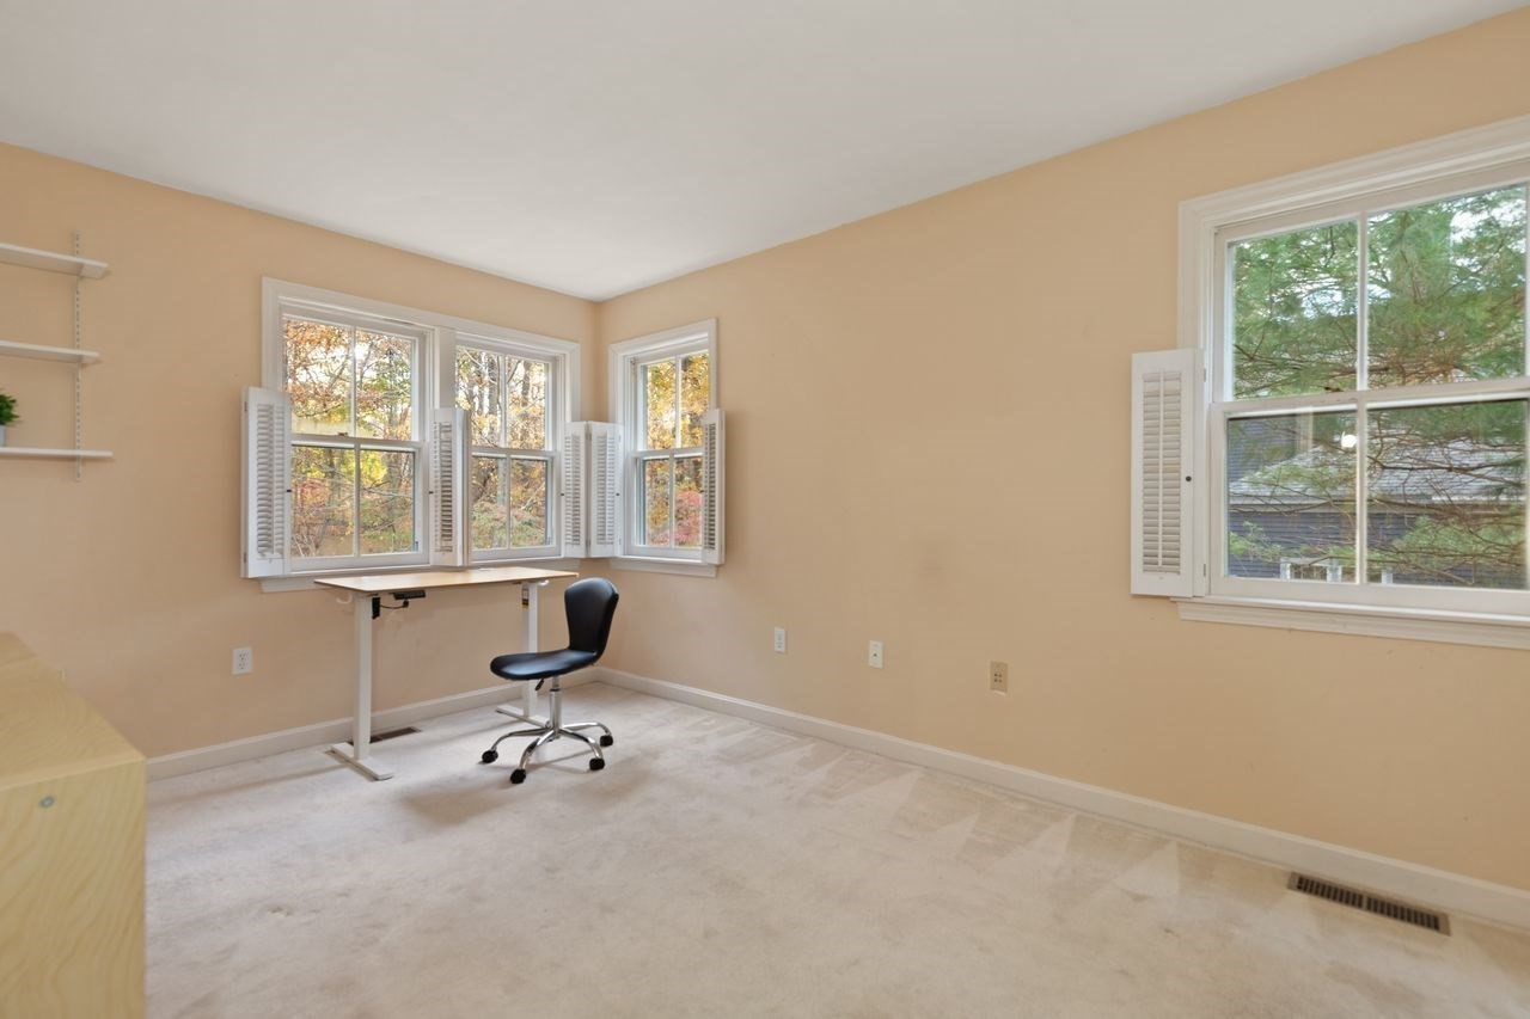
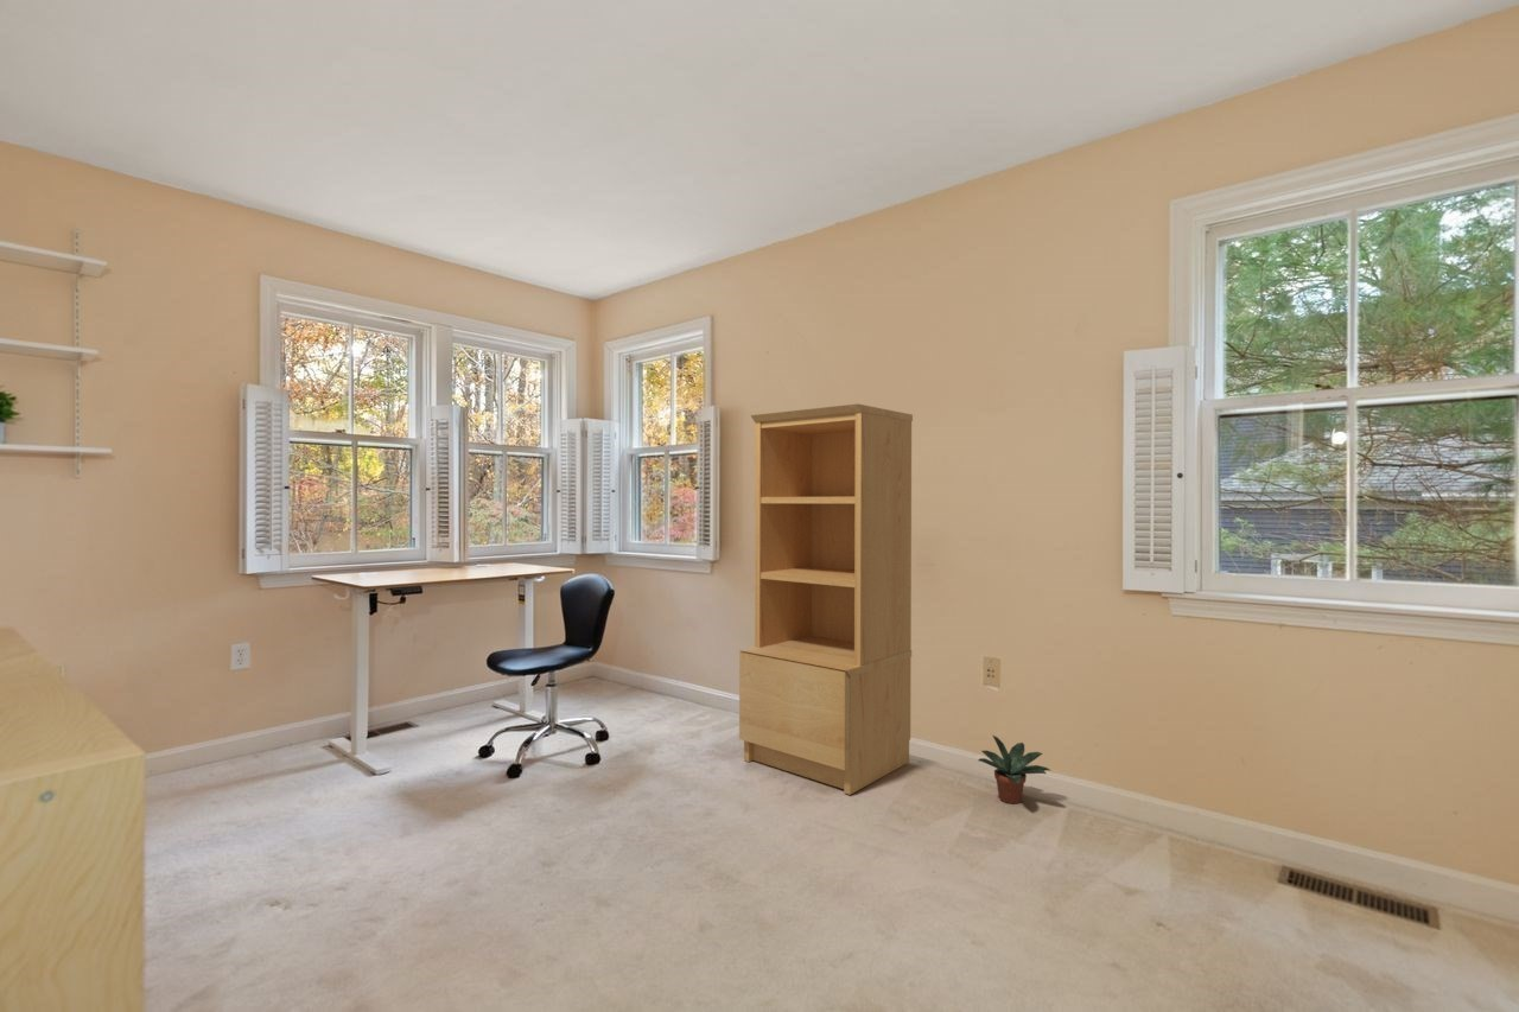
+ bookcase (825, 587)
+ potted plant (1010, 769)
